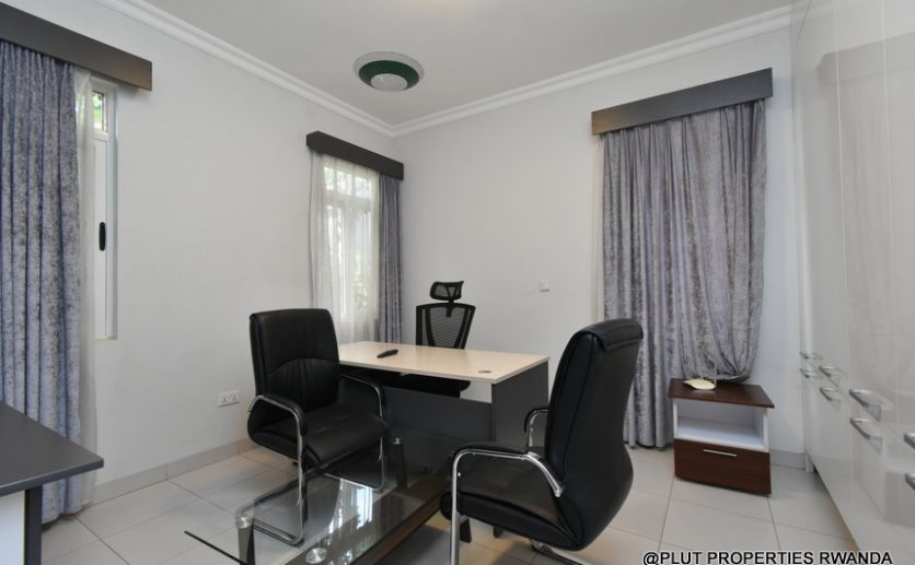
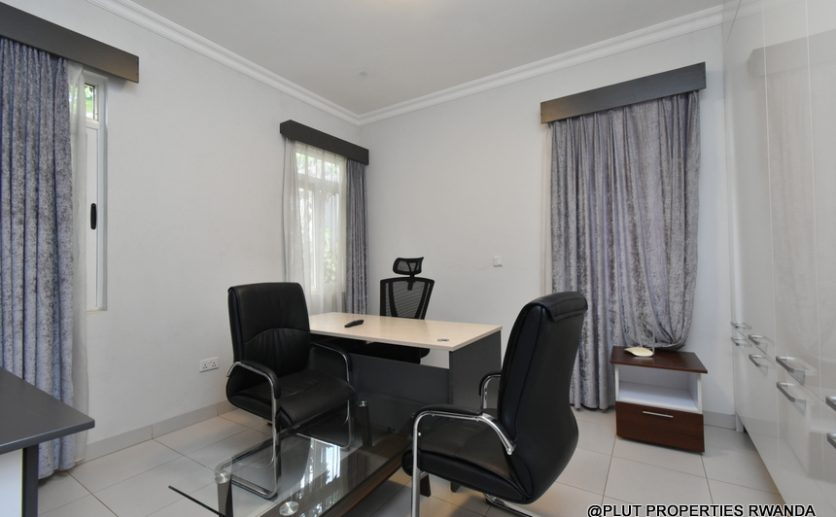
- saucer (389, 80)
